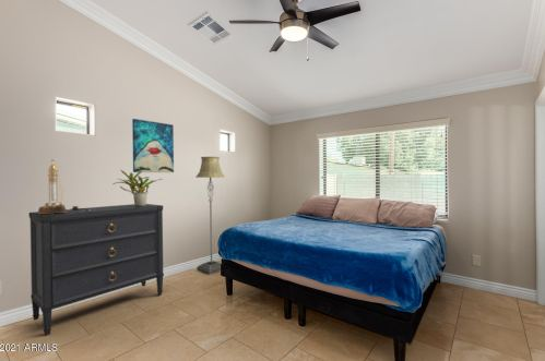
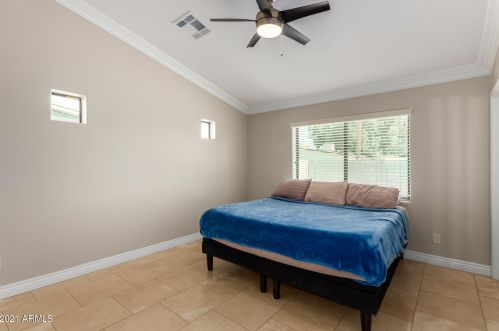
- potted plant (135, 188)
- dresser (103, 256)
- floor lamp (211, 213)
- wall art (154, 147)
- table lamp (61, 186)
